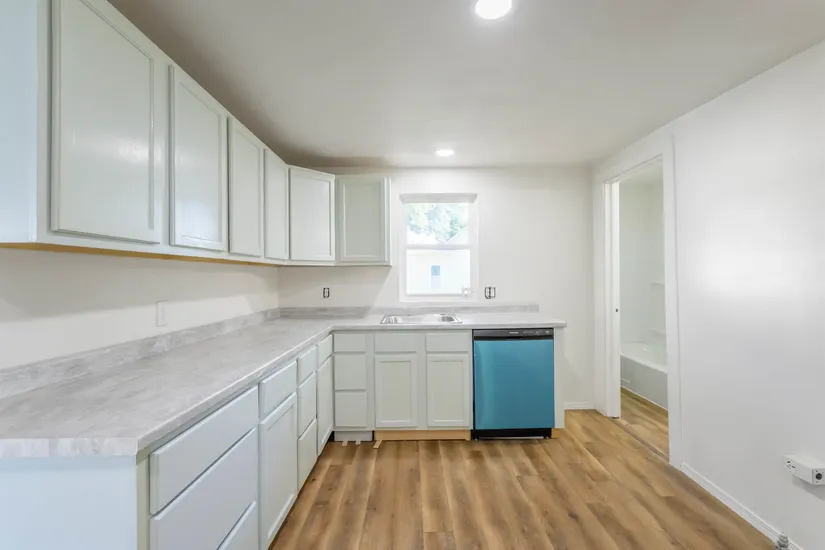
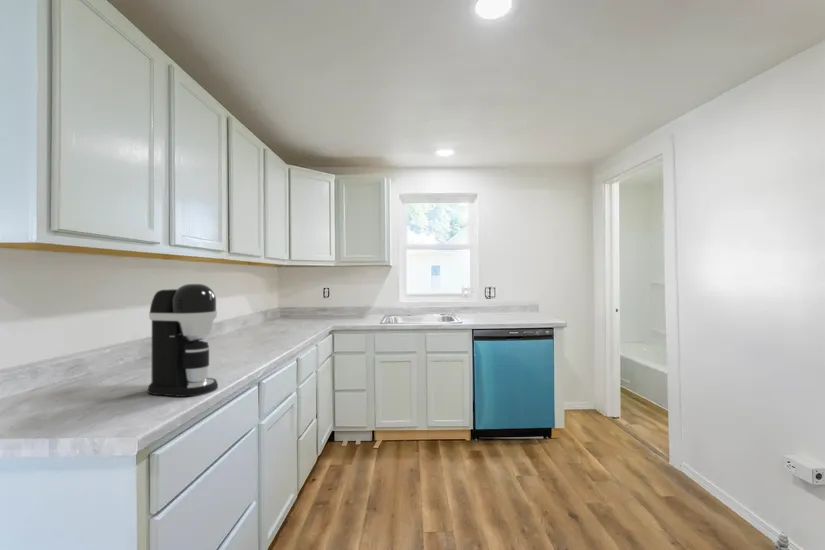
+ coffee maker (183, 336)
